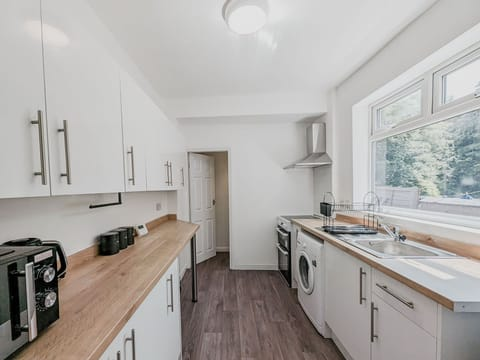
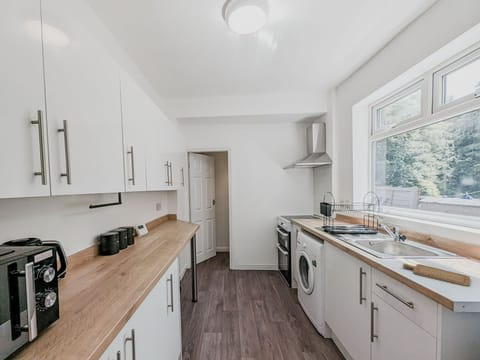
+ chopping board (433, 272)
